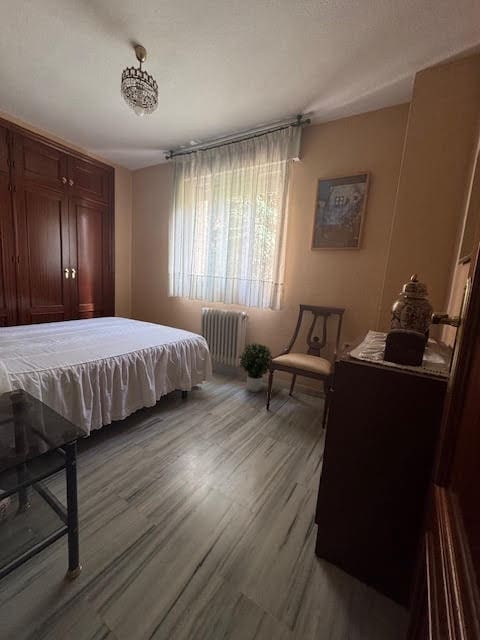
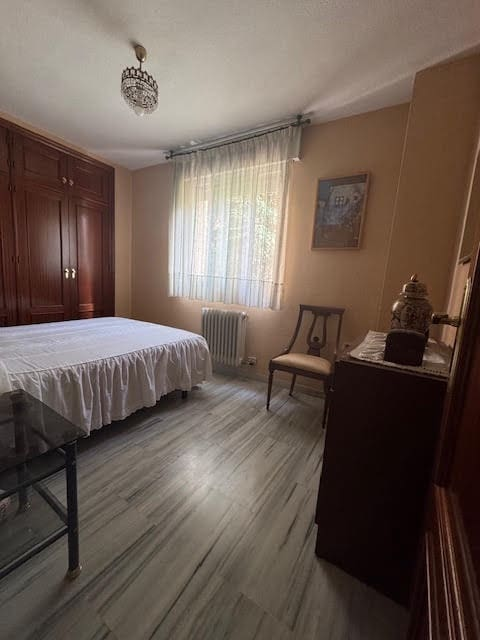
- potted plant (256, 367)
